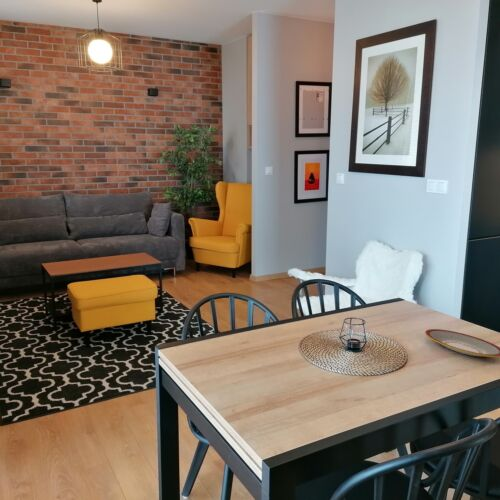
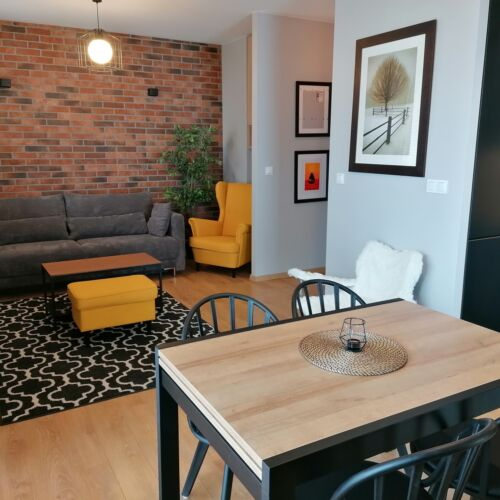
- plate (462, 345)
